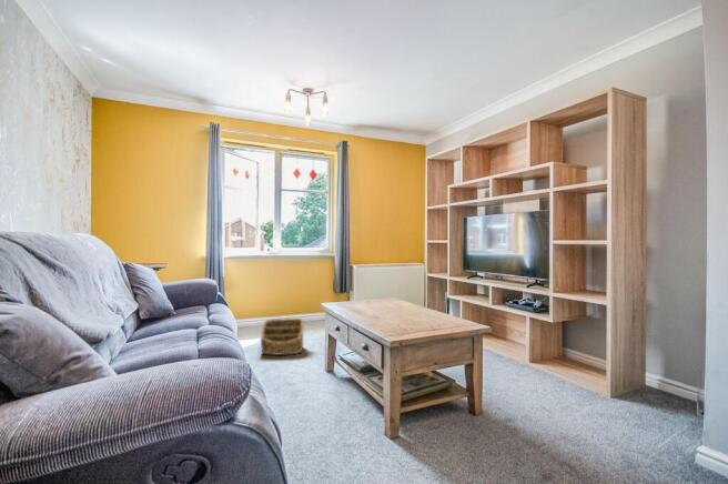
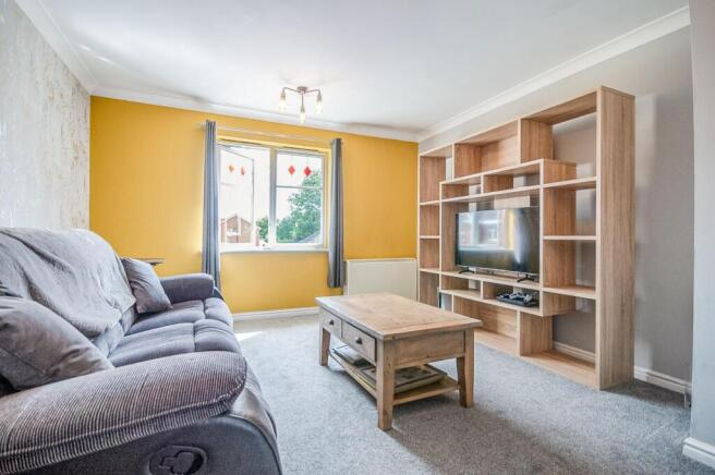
- basket (282, 335)
